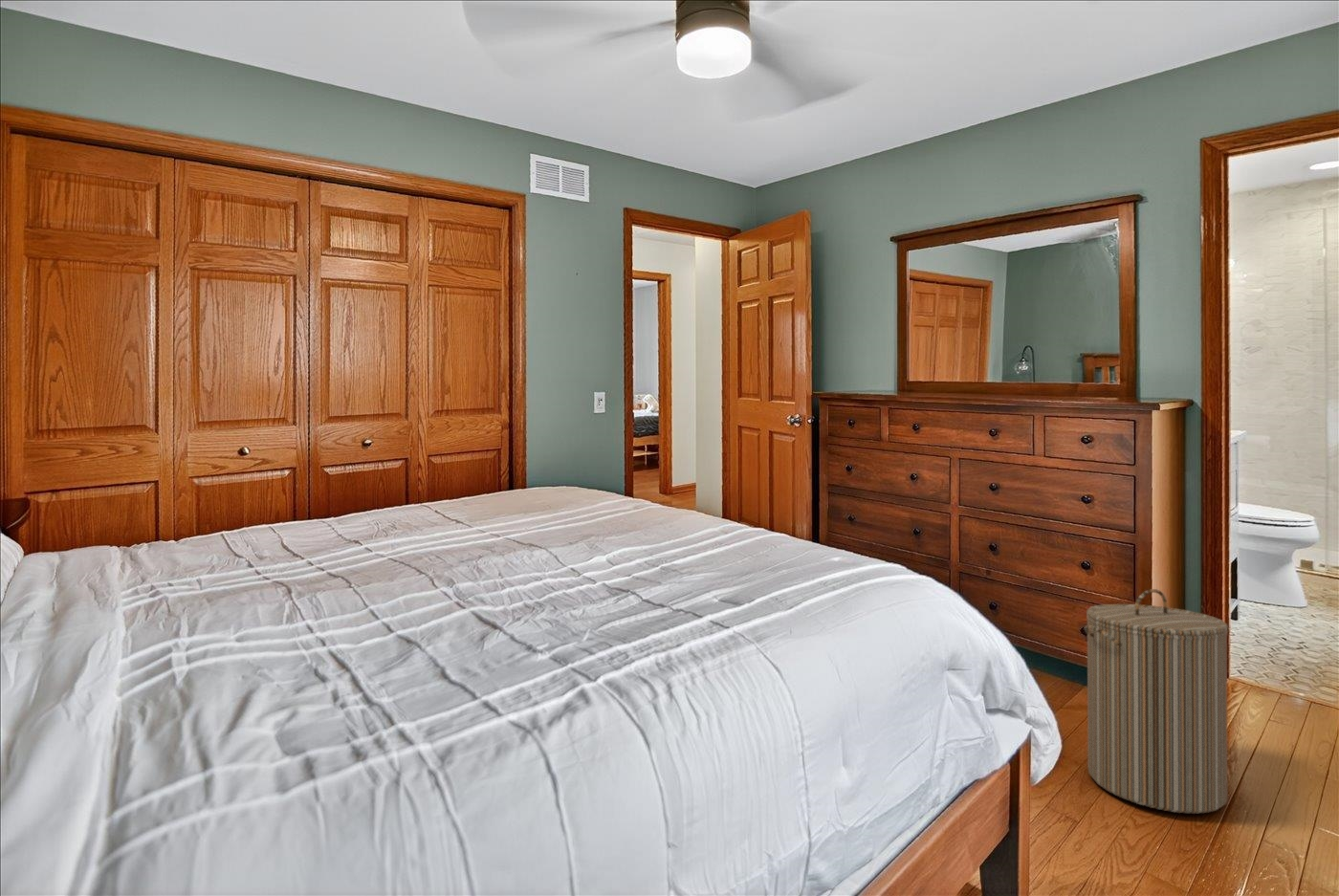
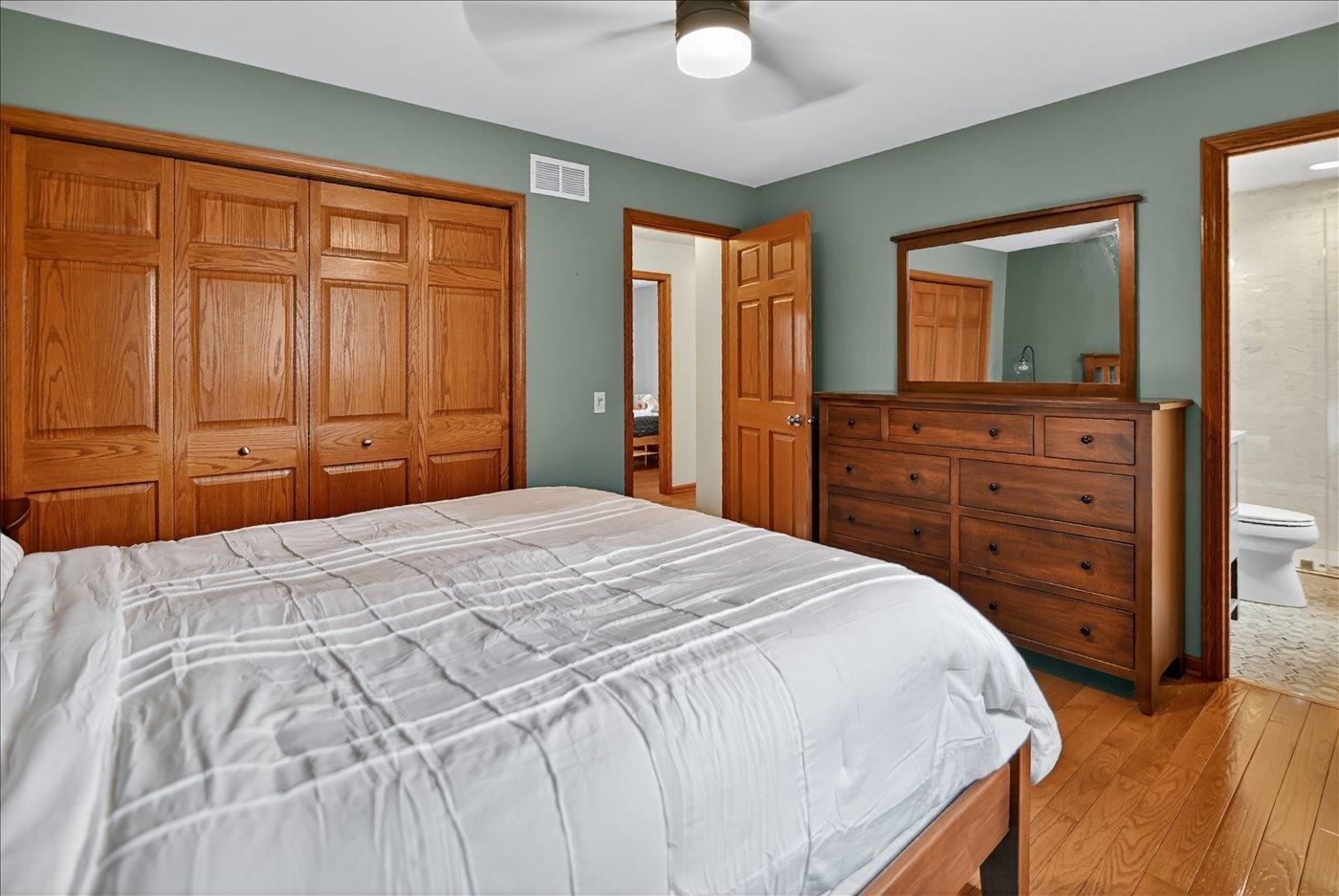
- laundry hamper (1154, 687)
